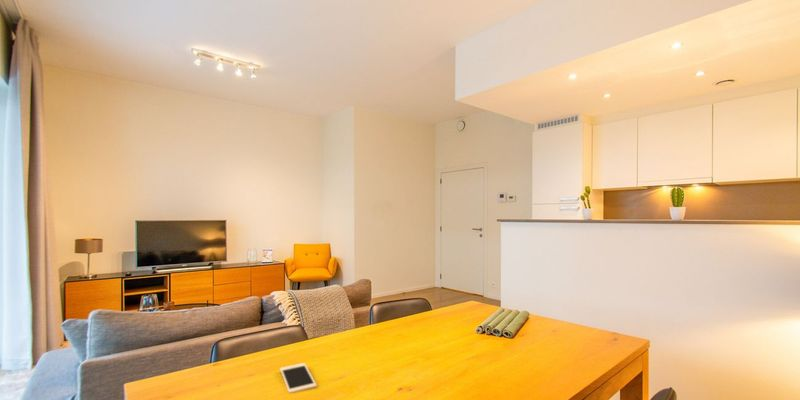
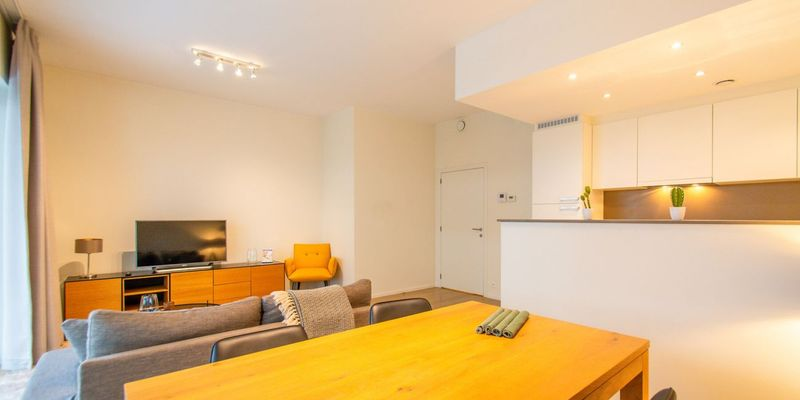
- cell phone (297, 377)
